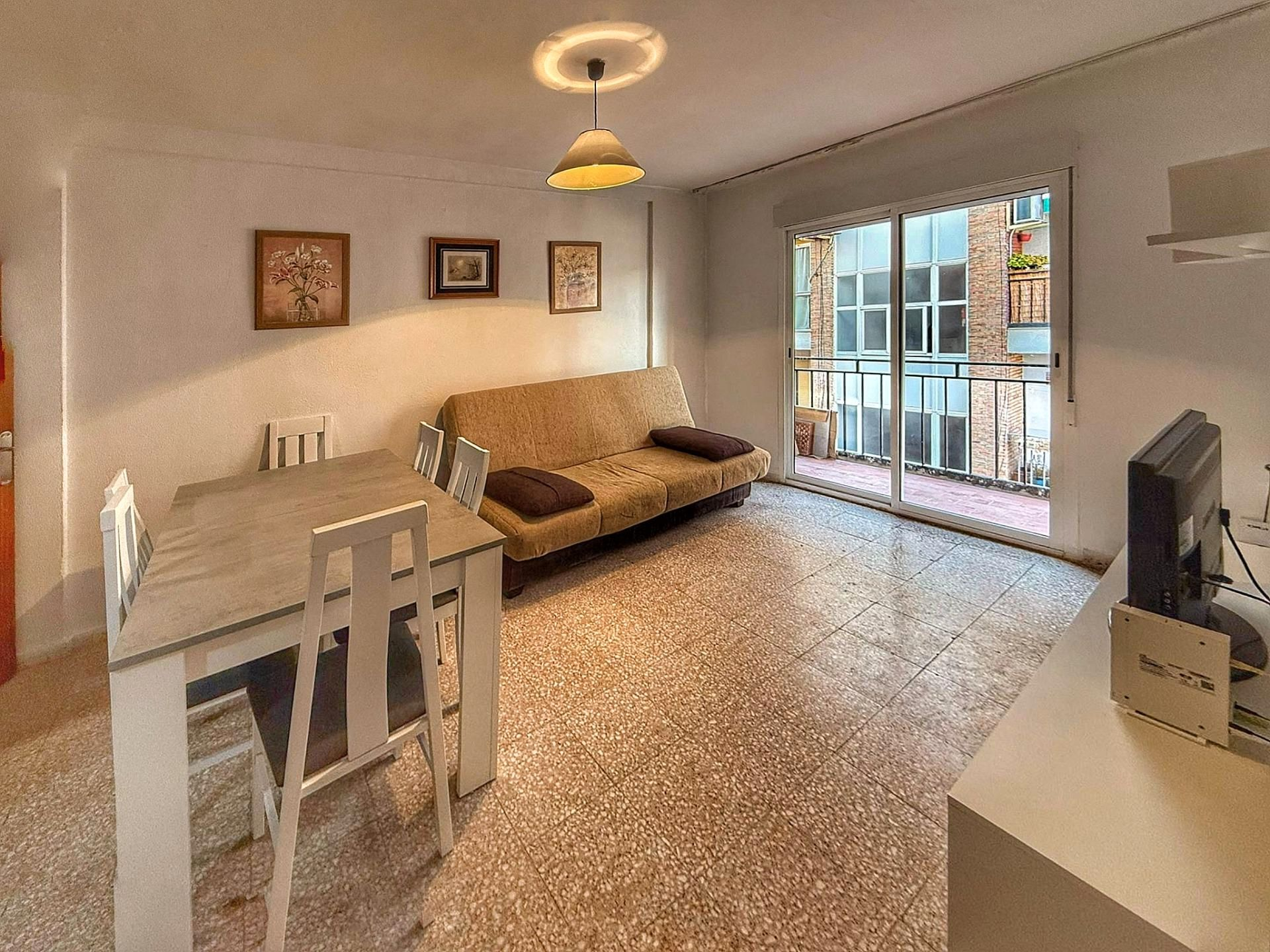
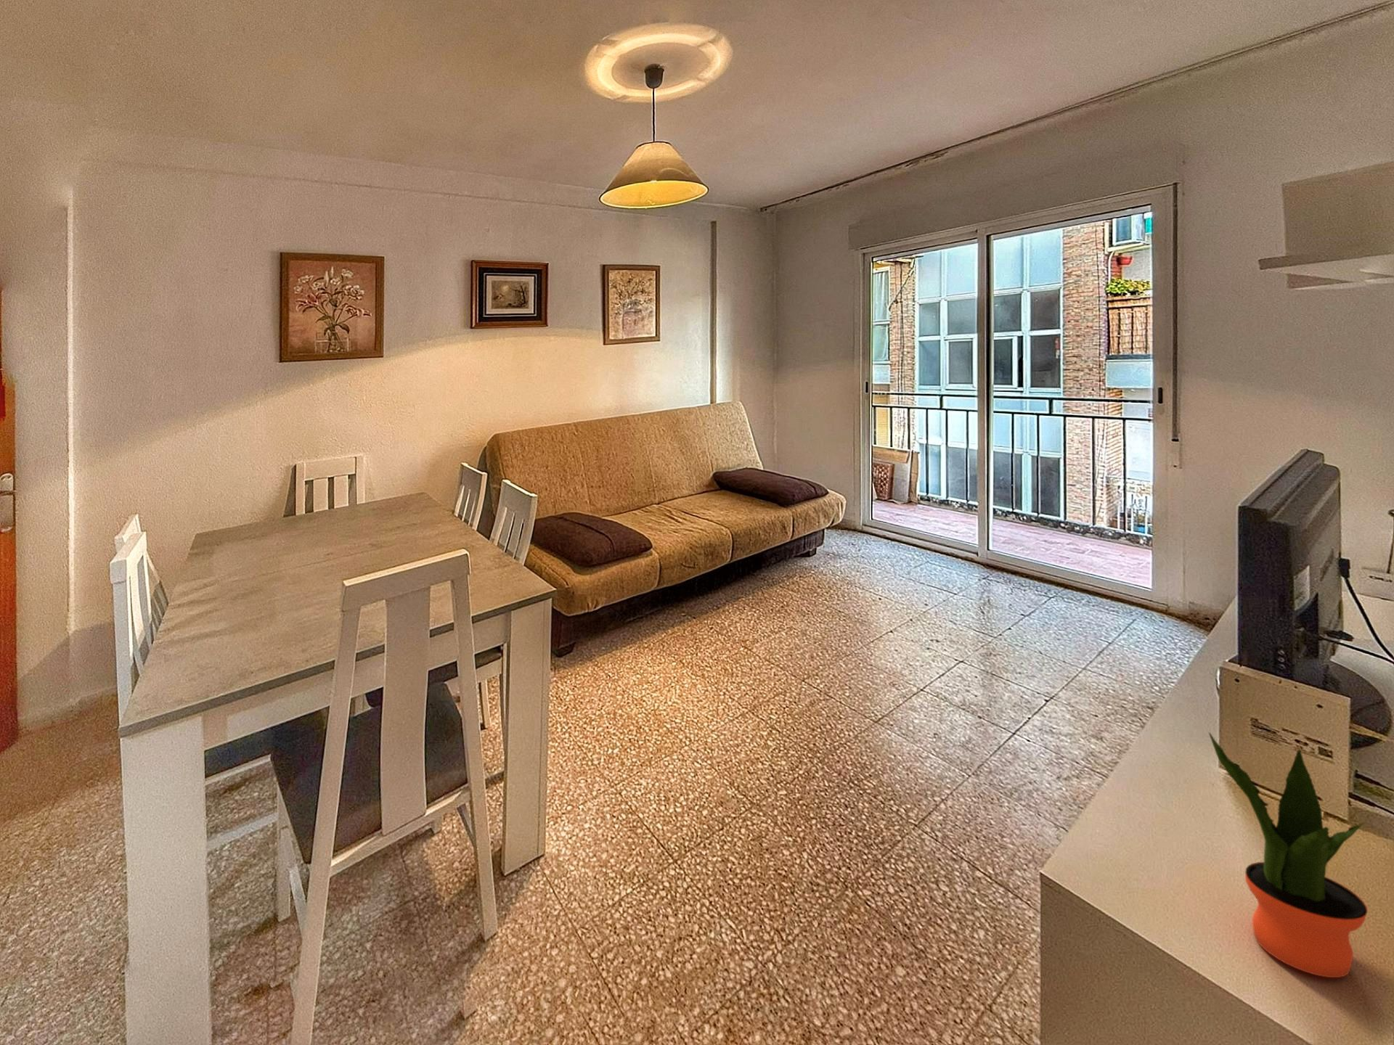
+ potted plant (1282, 847)
